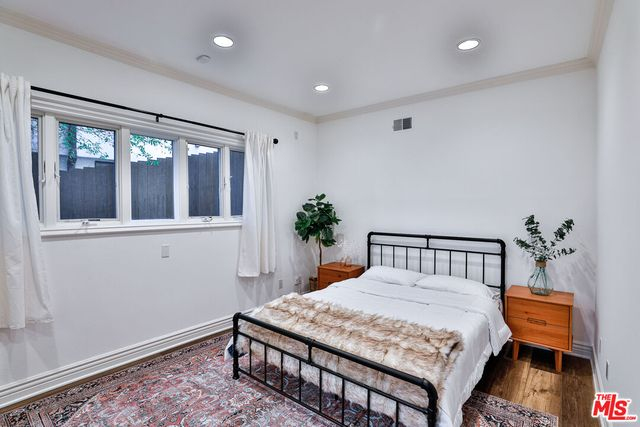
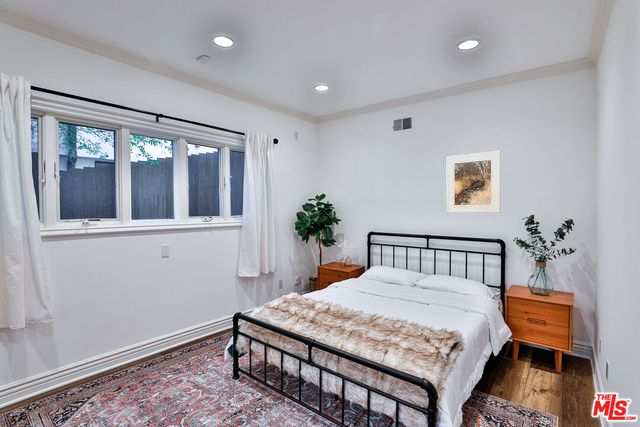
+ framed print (472, 183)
